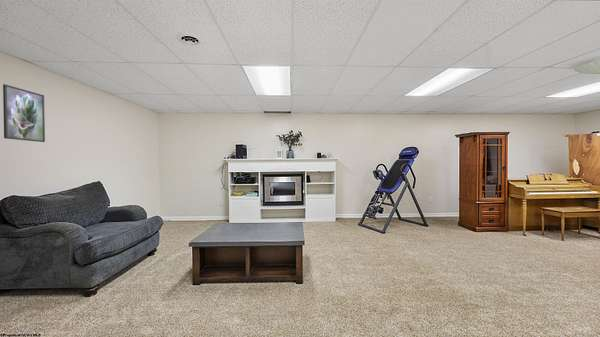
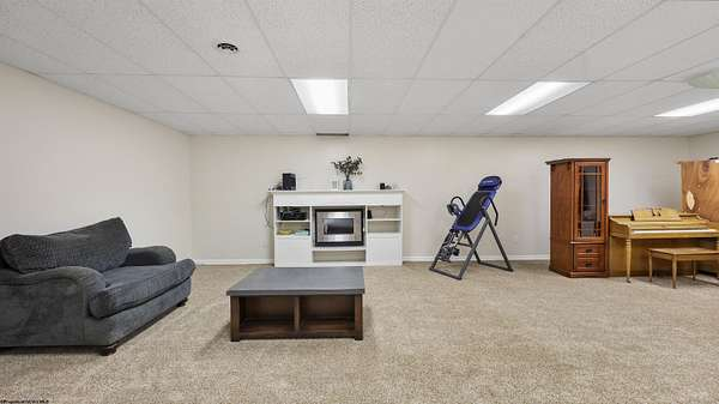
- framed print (25, 115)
